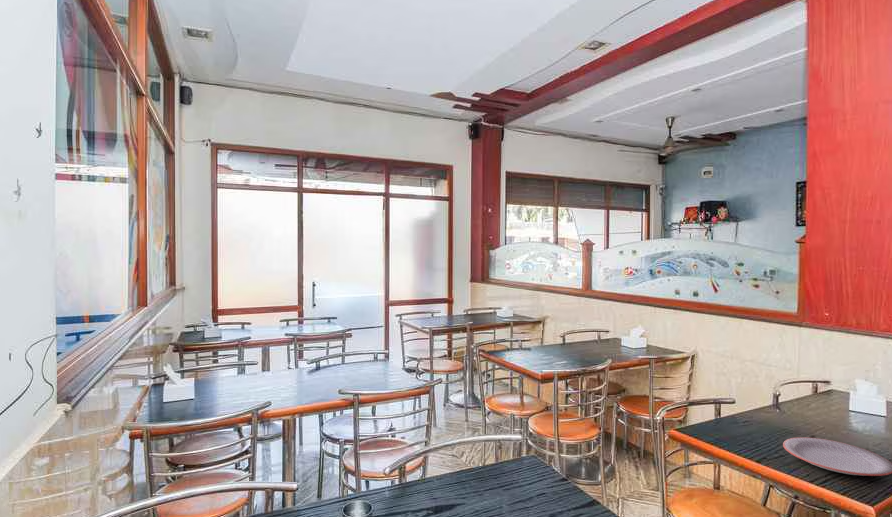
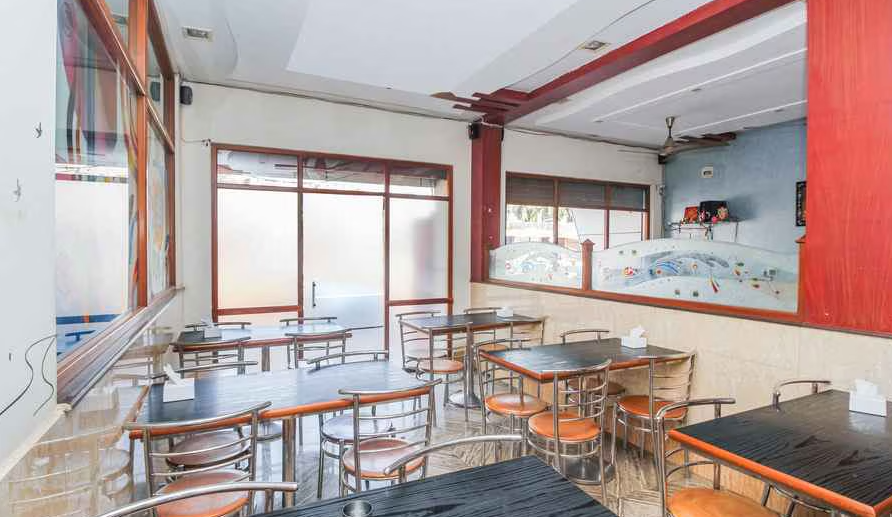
- plate (835, 457)
